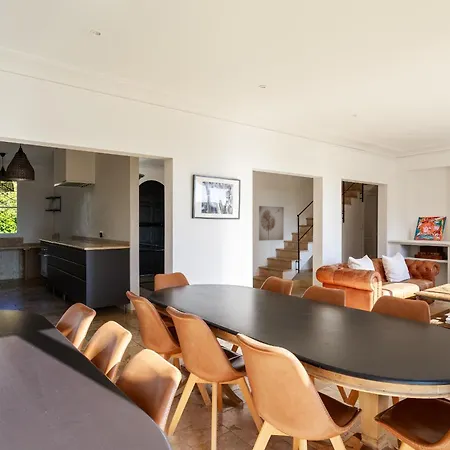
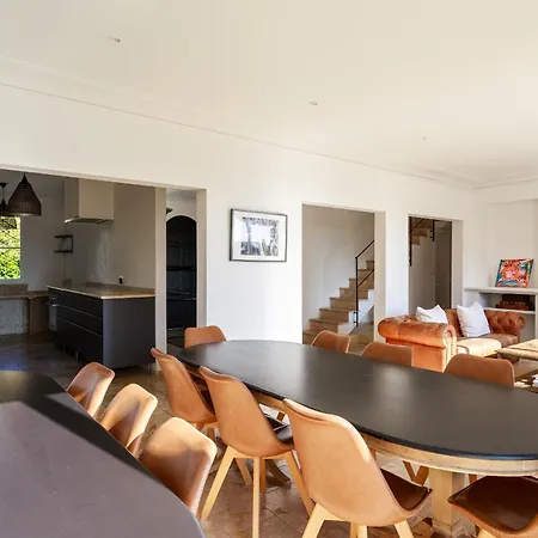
- wall art (271, 223)
